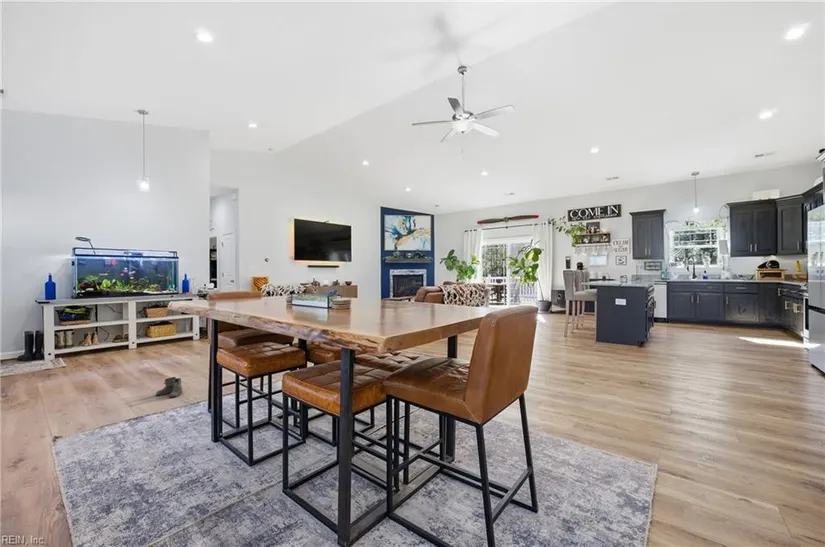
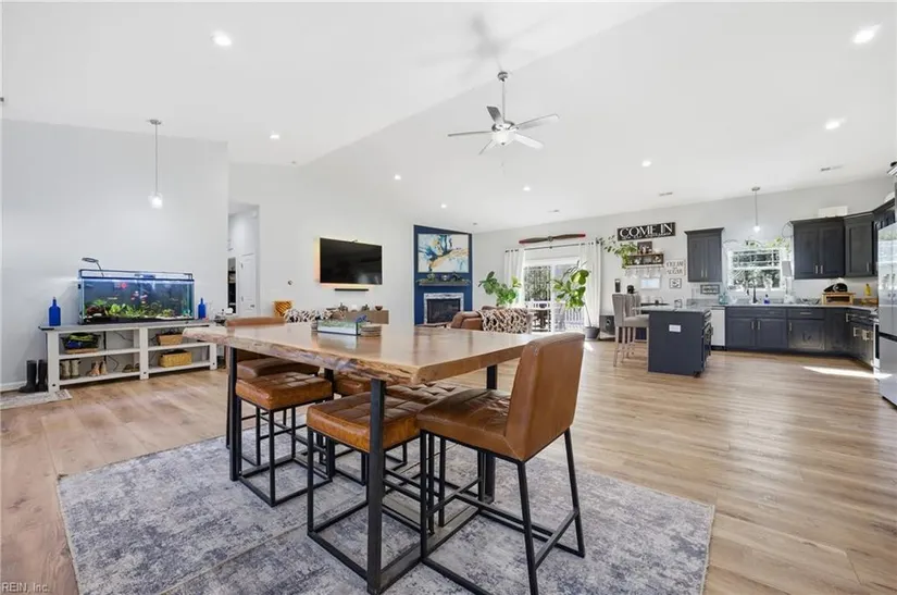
- boots (170, 386)
